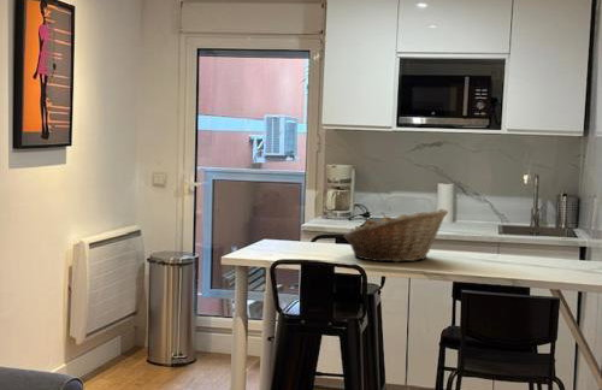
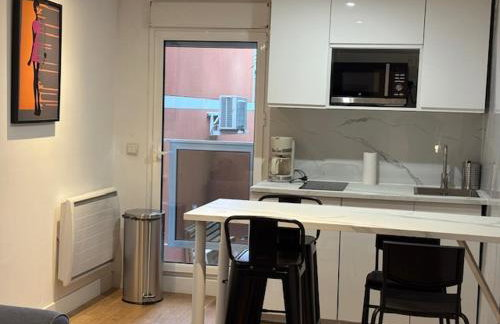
- fruit basket (396, 231)
